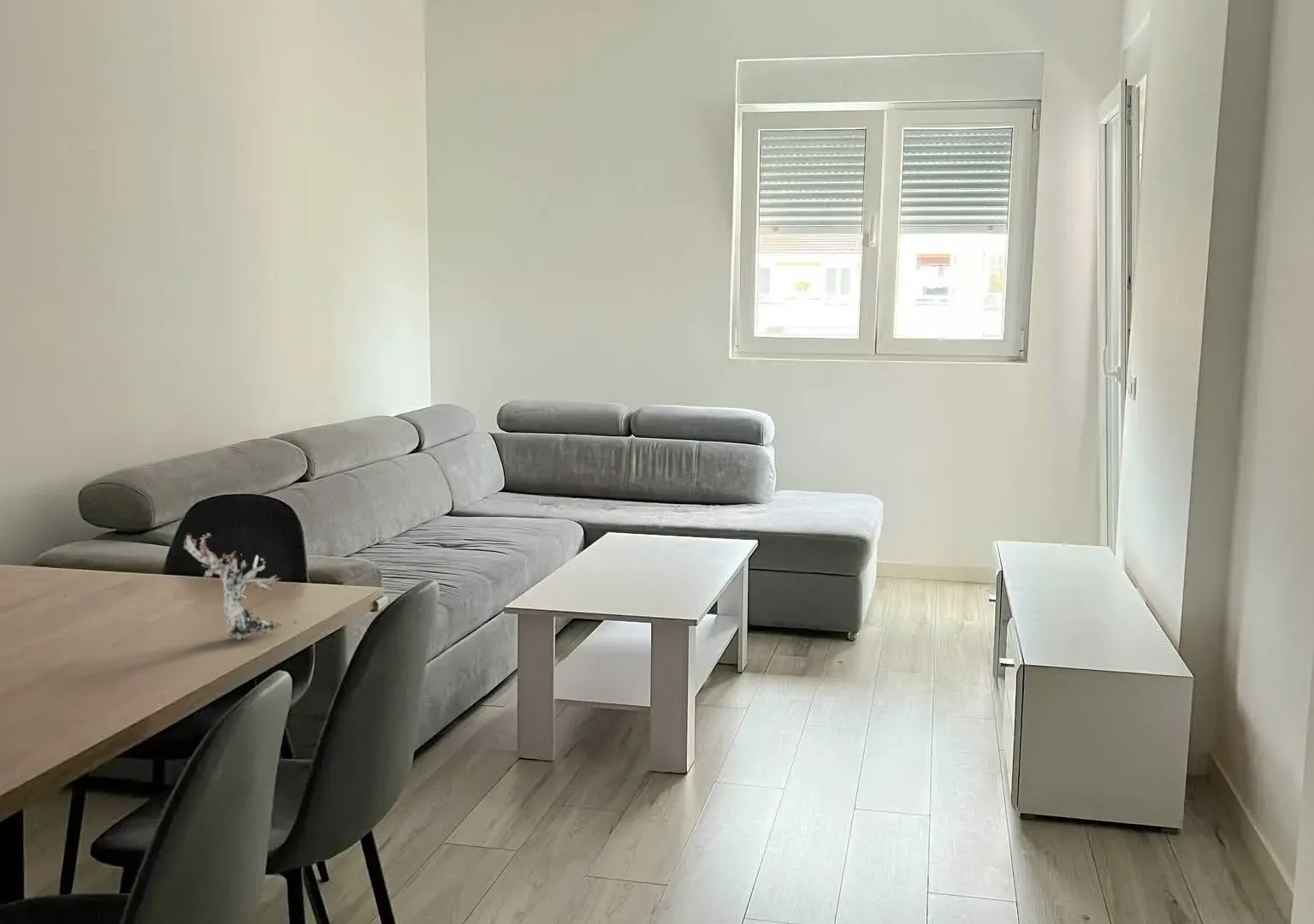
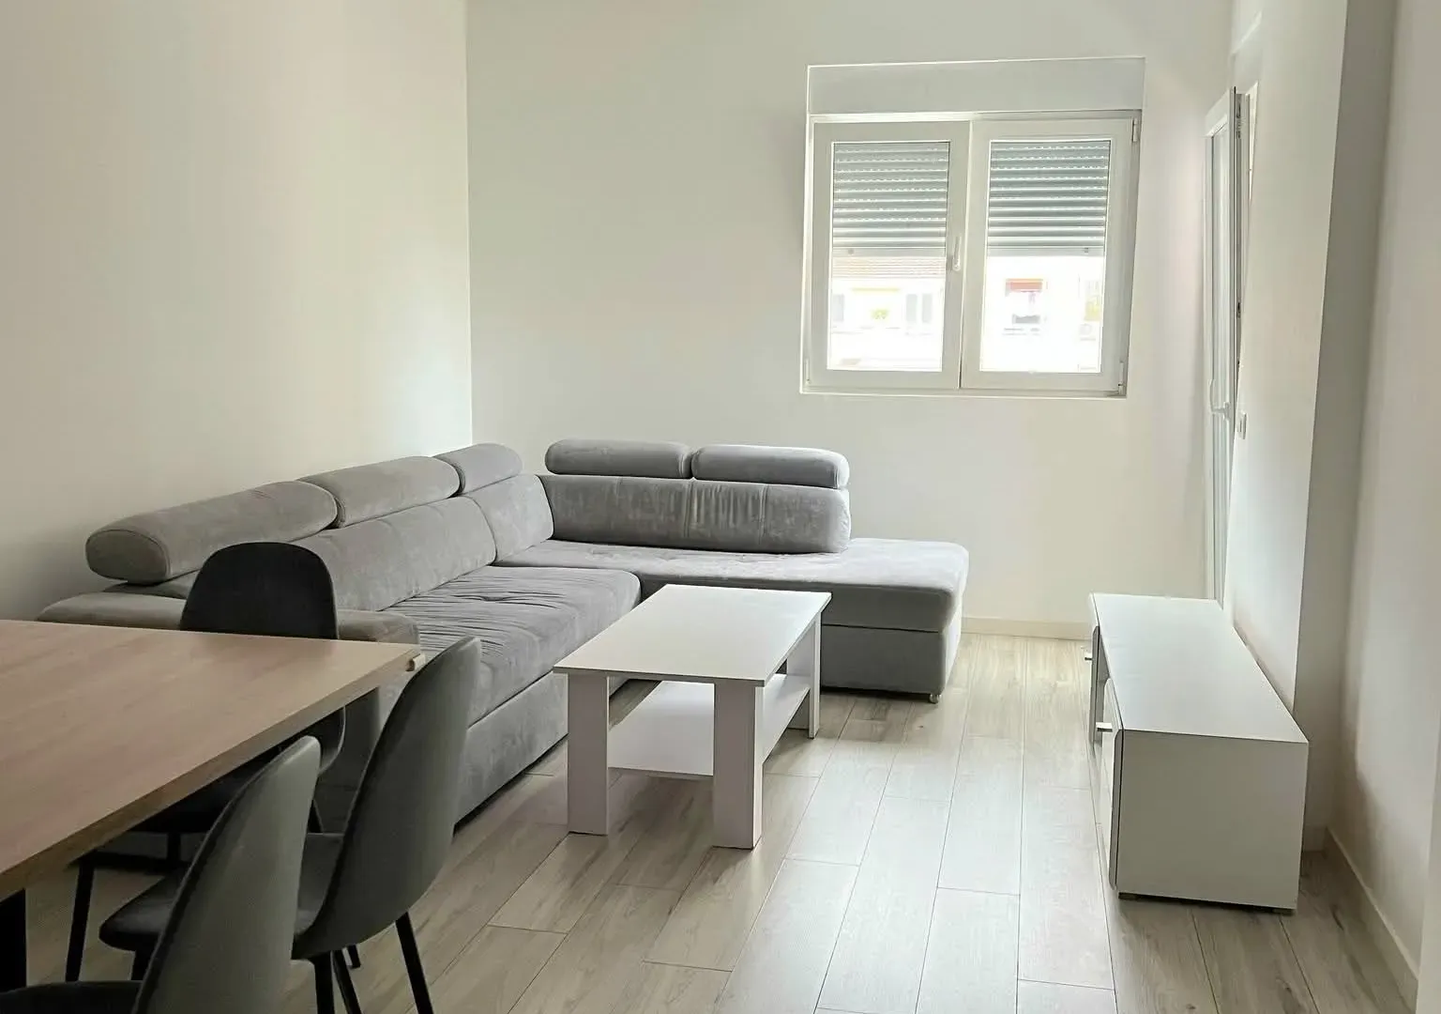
- plant (210, 536)
